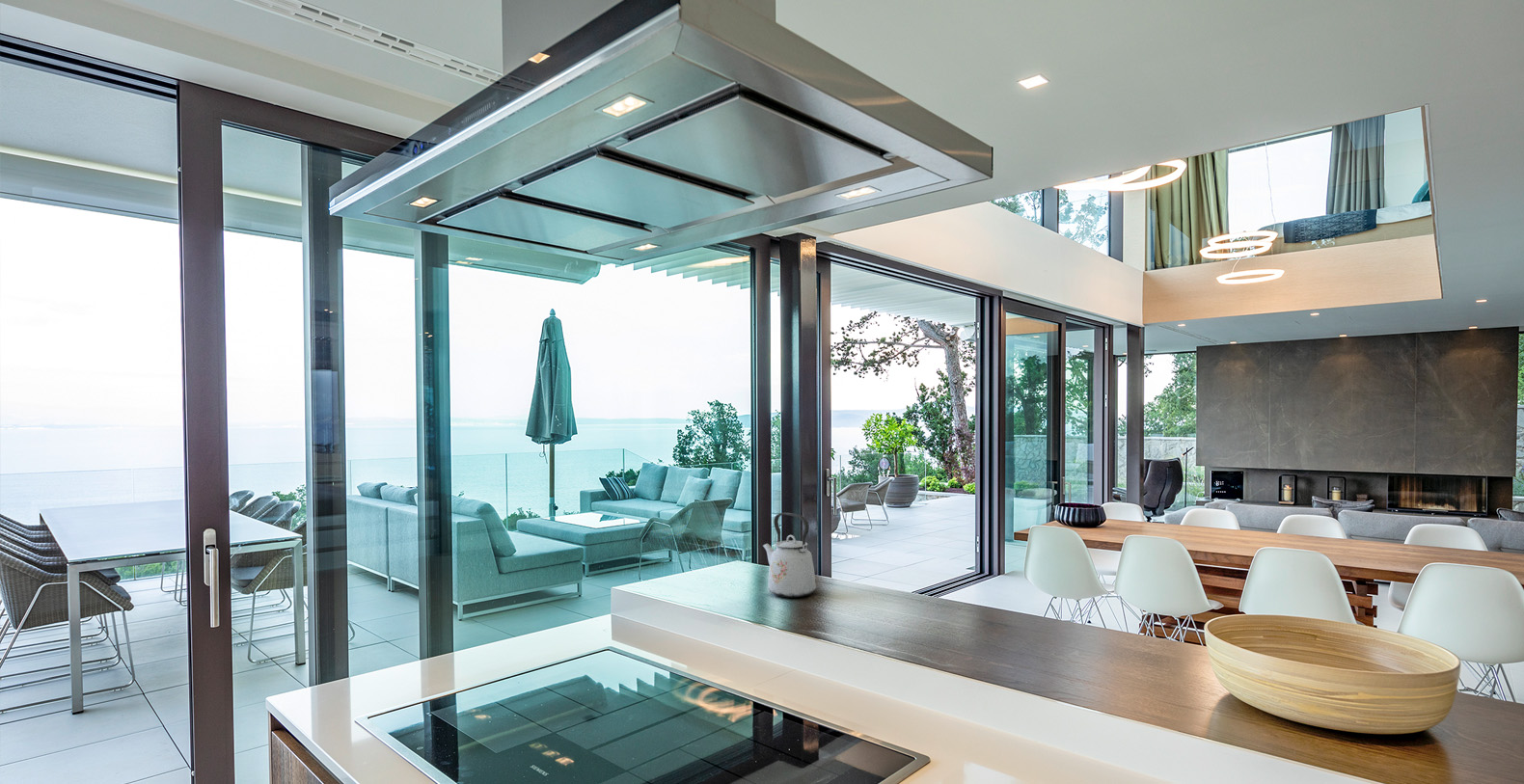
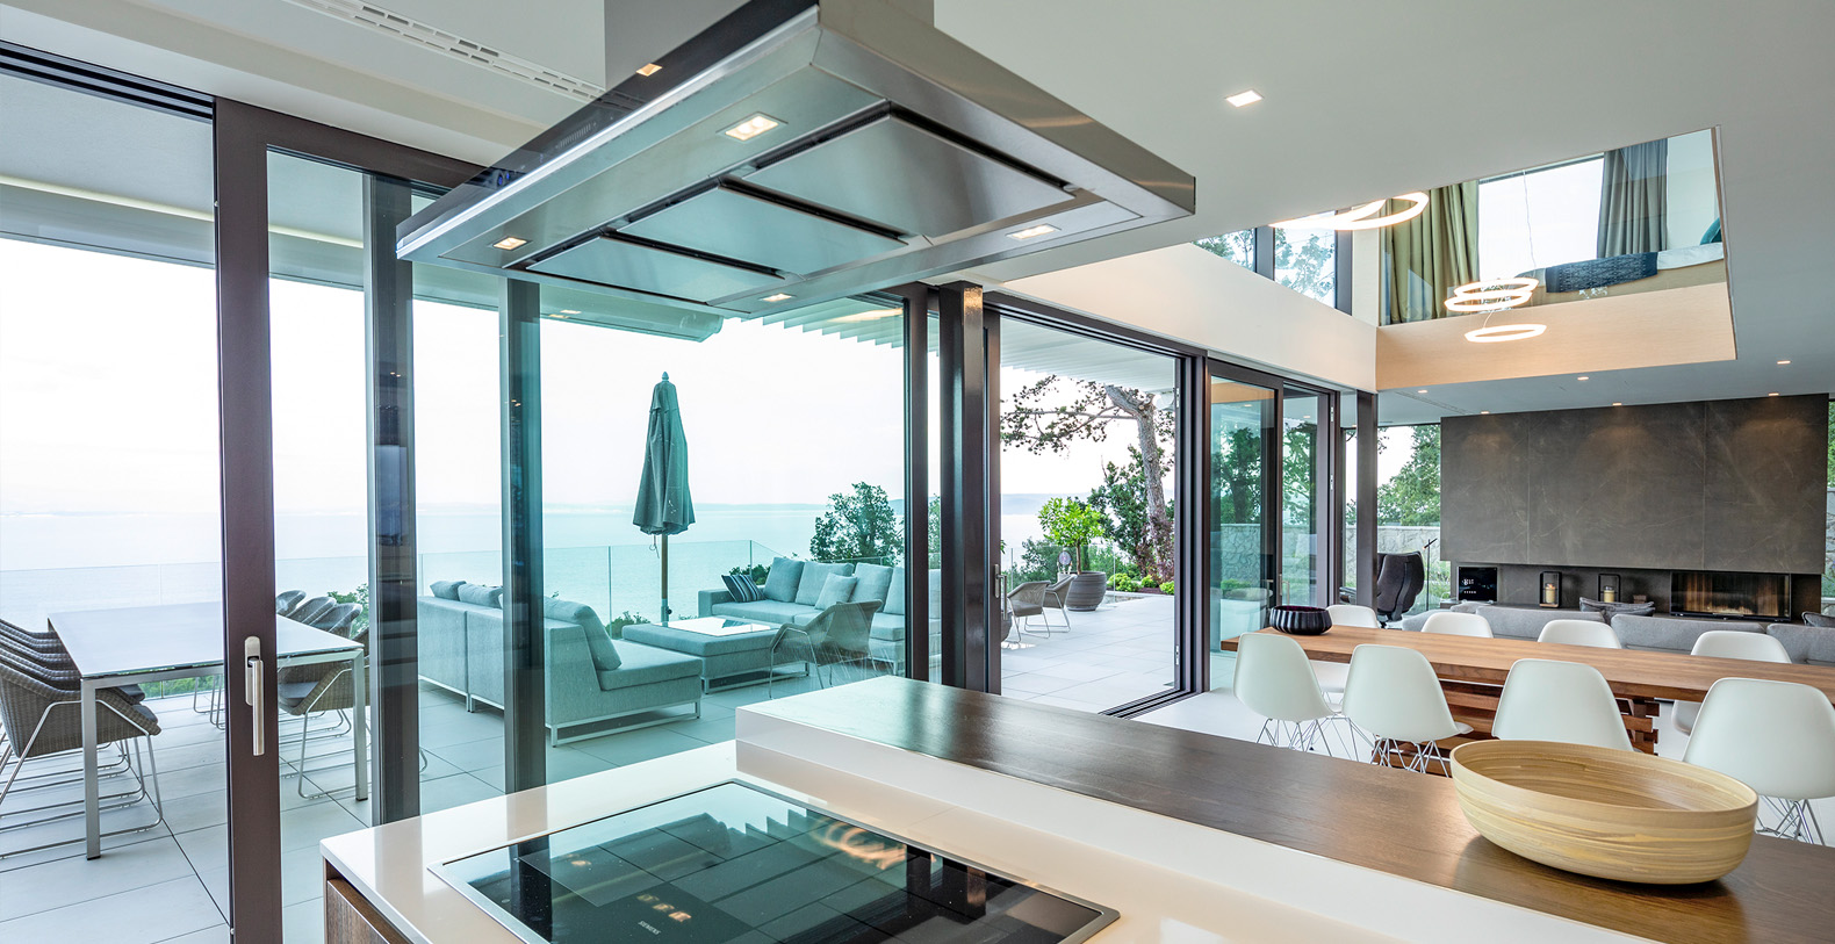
- kettle (785, 552)
